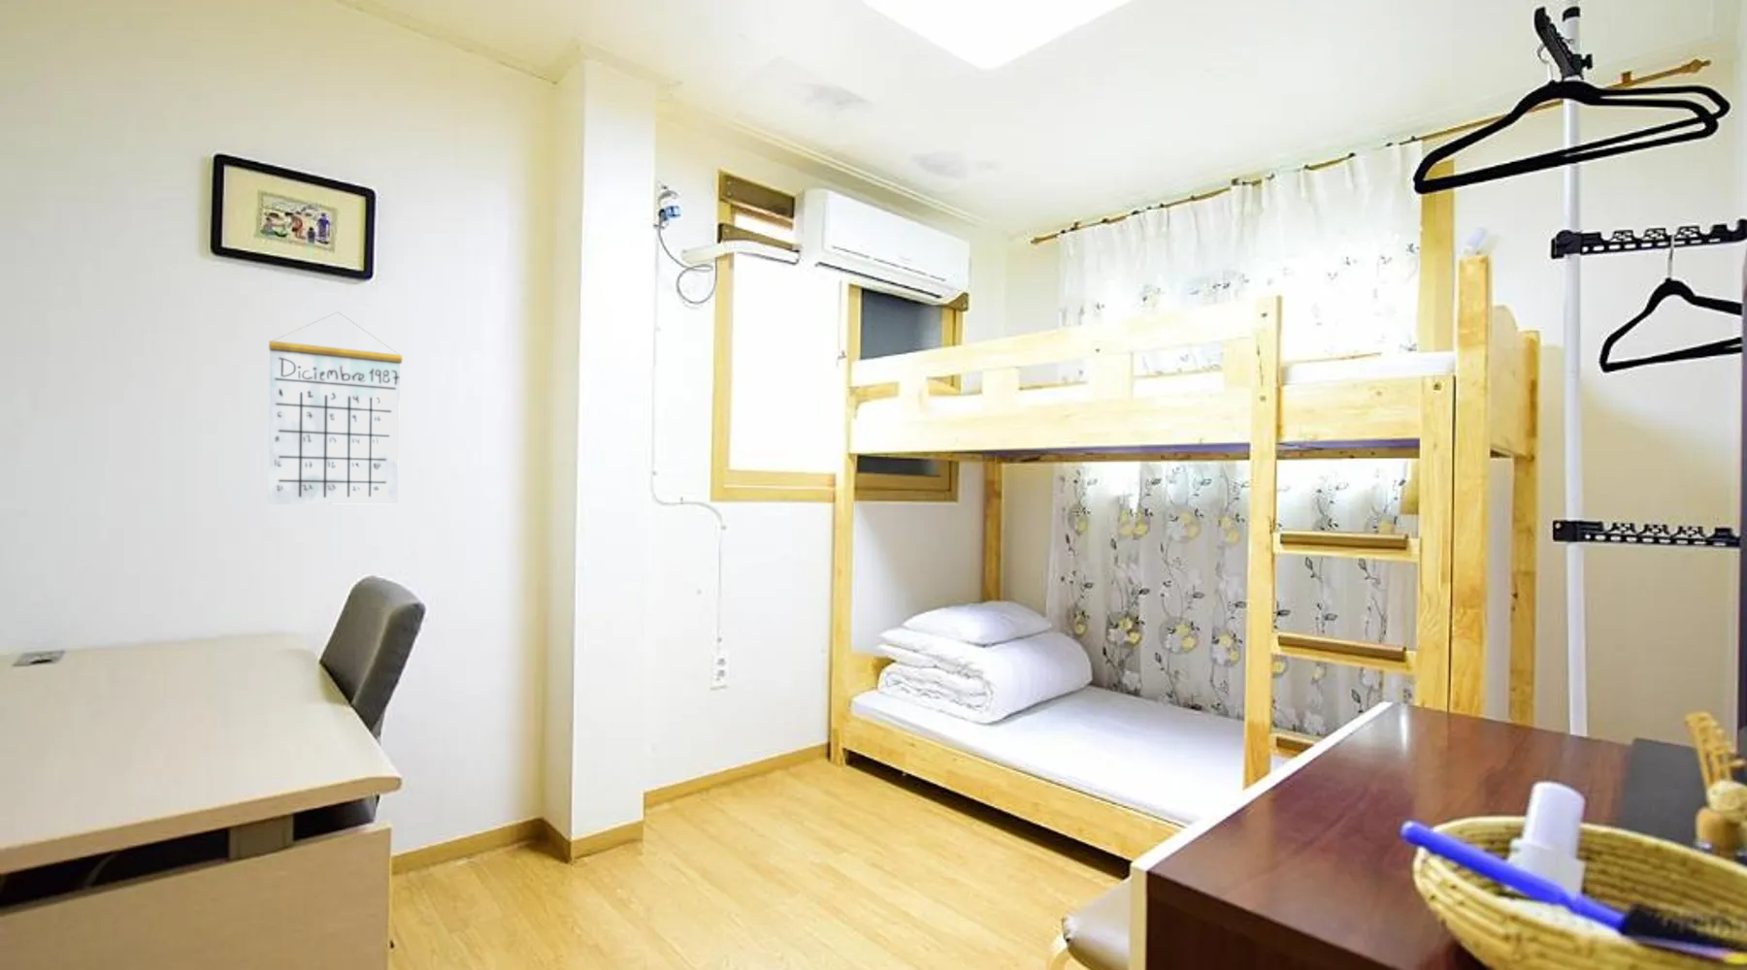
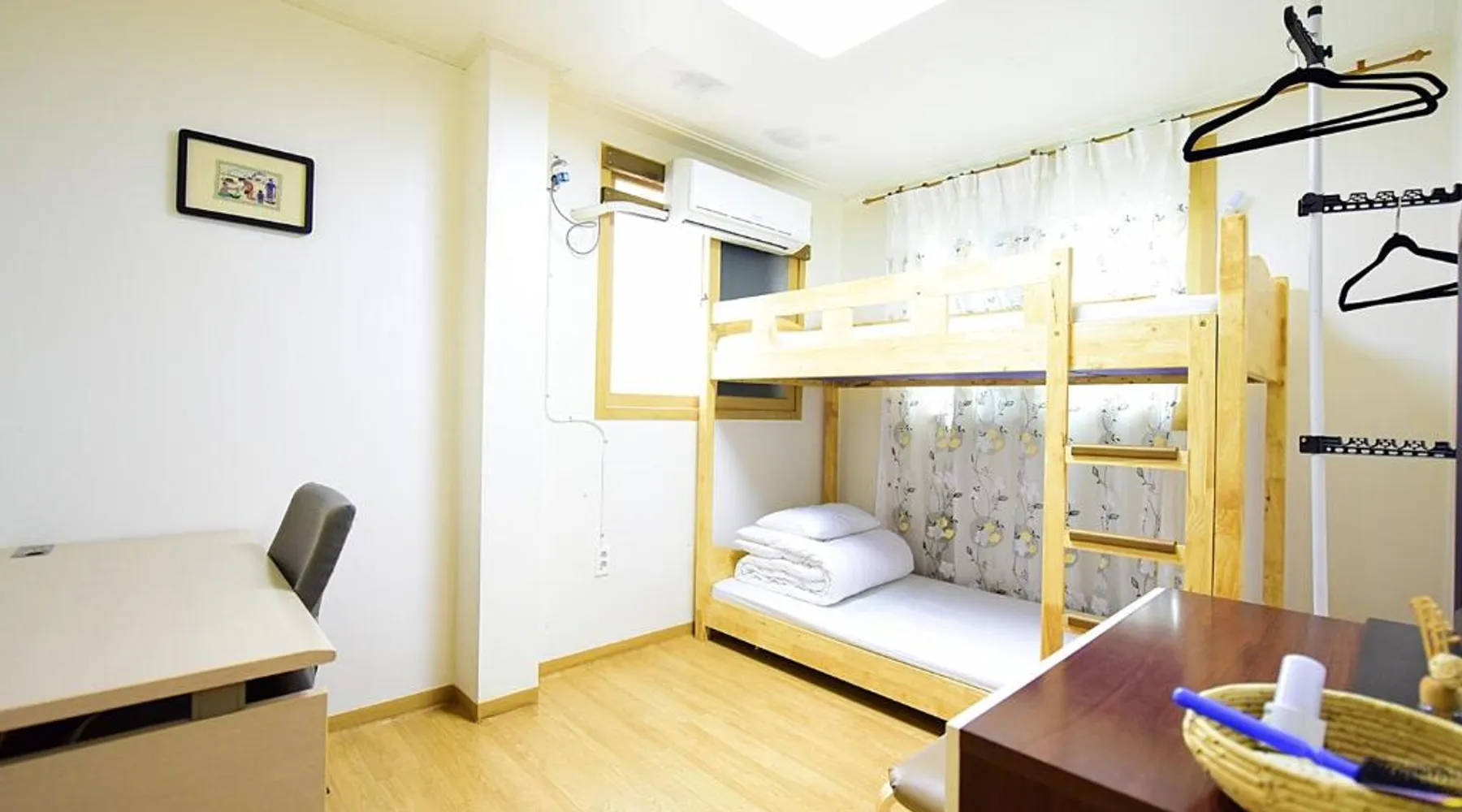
- calendar (337, 407)
